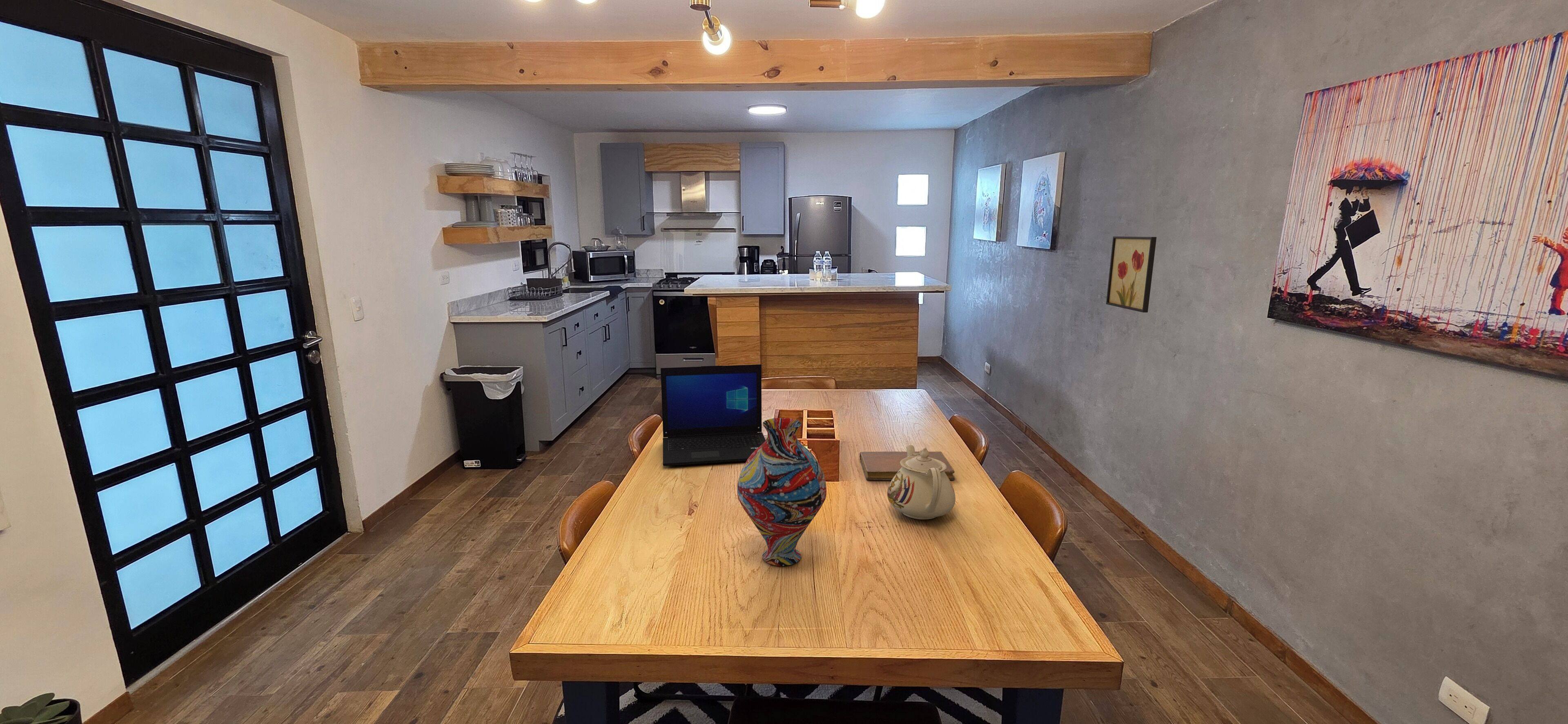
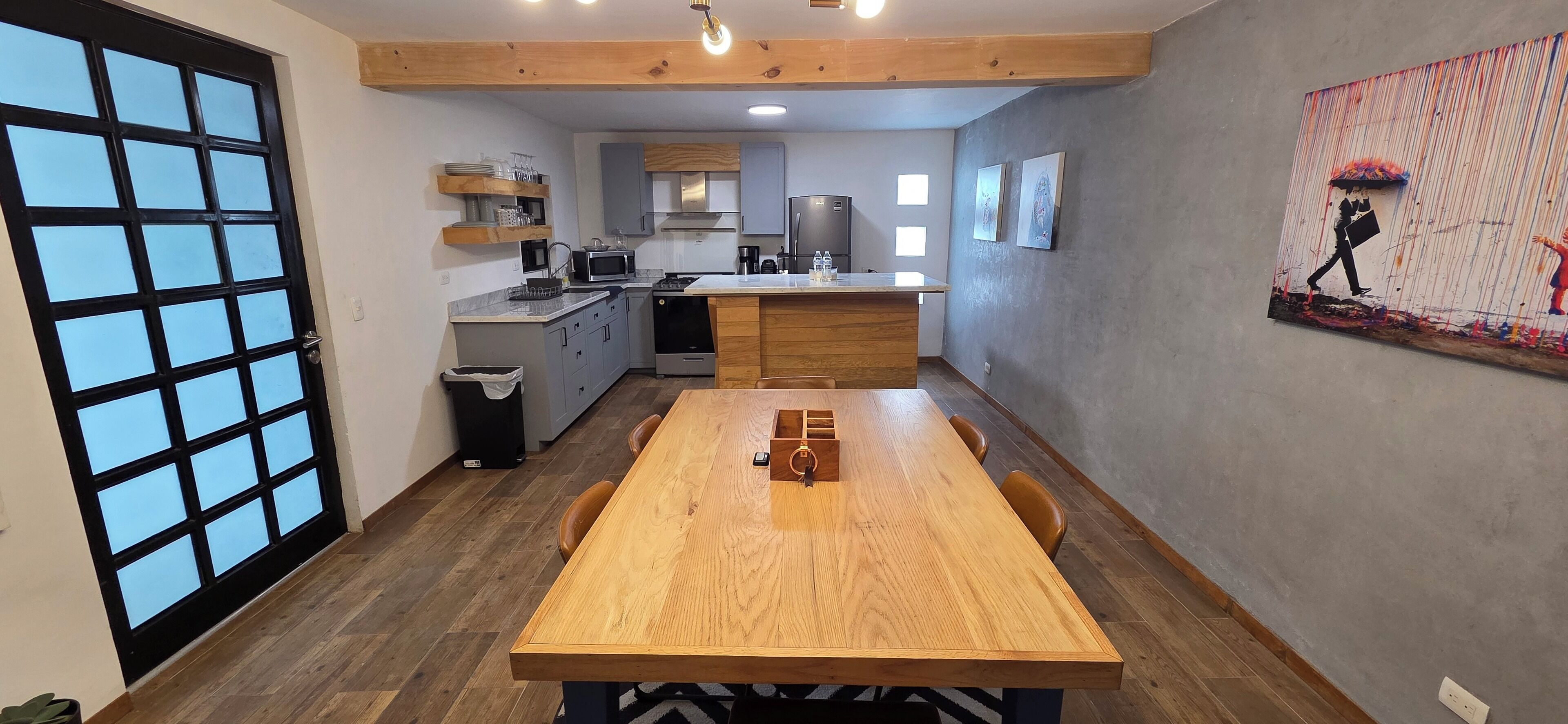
- wall art (1131, 273)
- notebook (902, 466)
- teapot (922, 480)
- vase (782, 491)
- laptop (715, 412)
